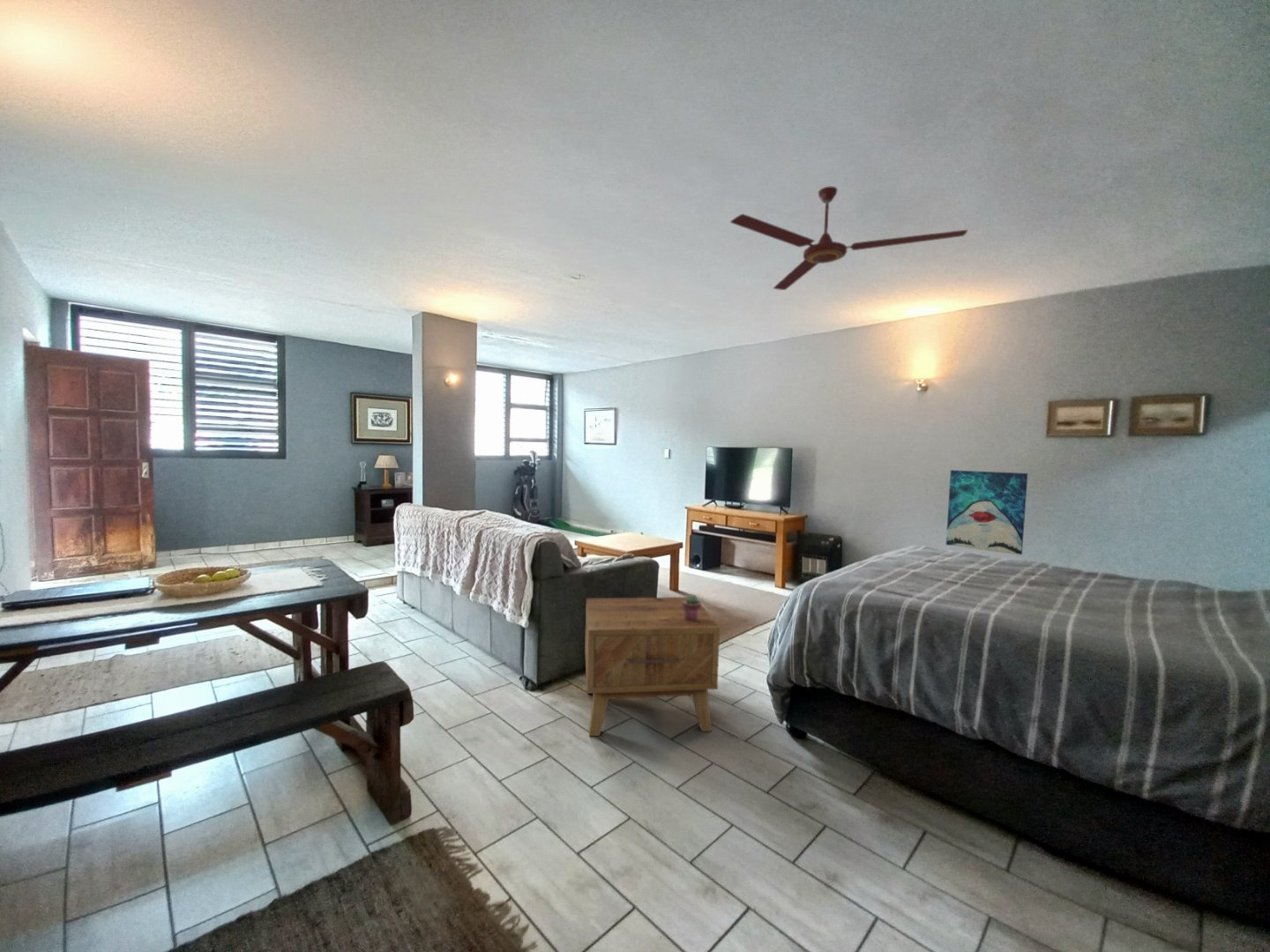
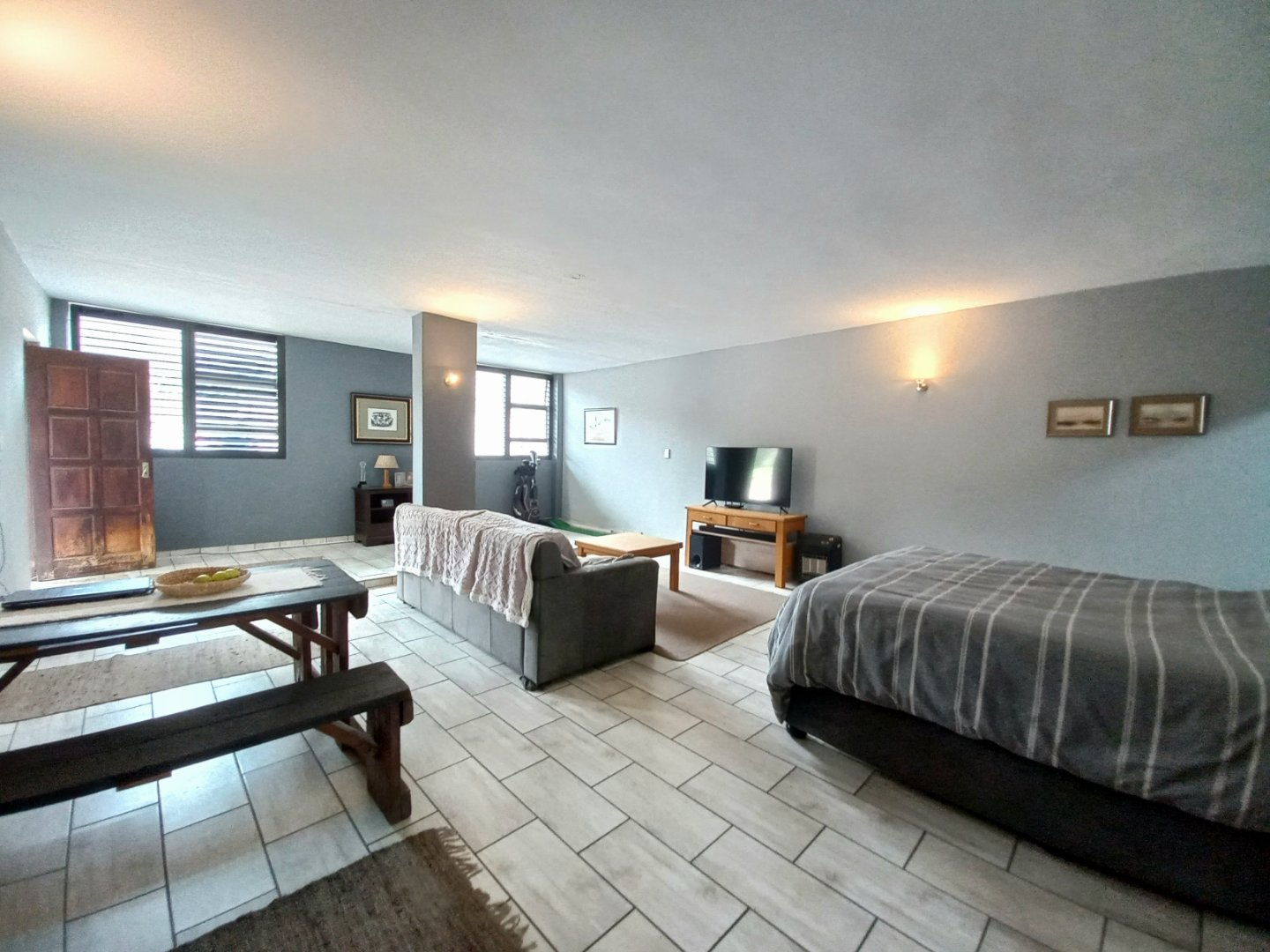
- potted succulent (691, 606)
- ceiling fan (855, 242)
- side table (646, 661)
- wall art (984, 510)
